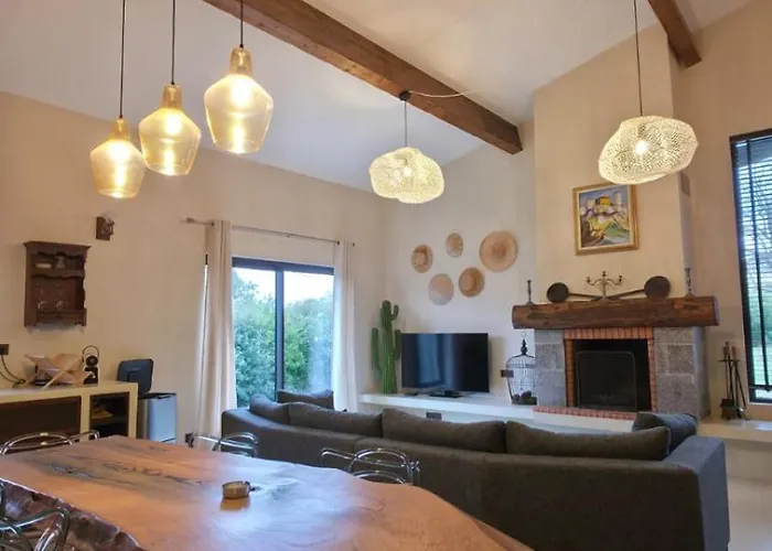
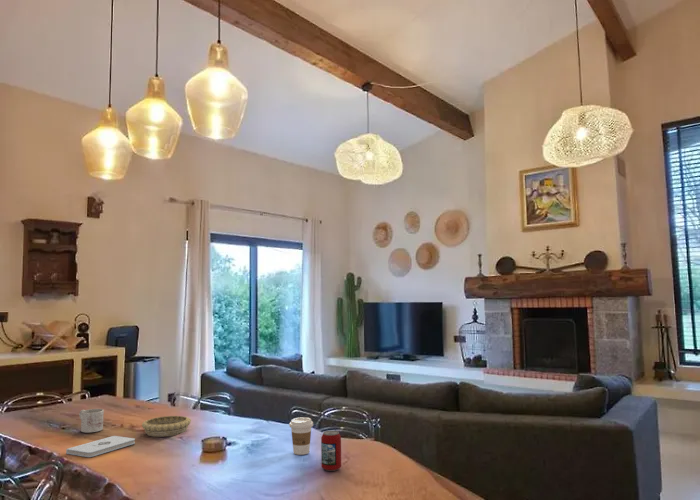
+ coffee cup (301, 435)
+ notepad (102, 445)
+ decorative bowl (166, 425)
+ mug (89, 420)
+ beverage can (331, 450)
